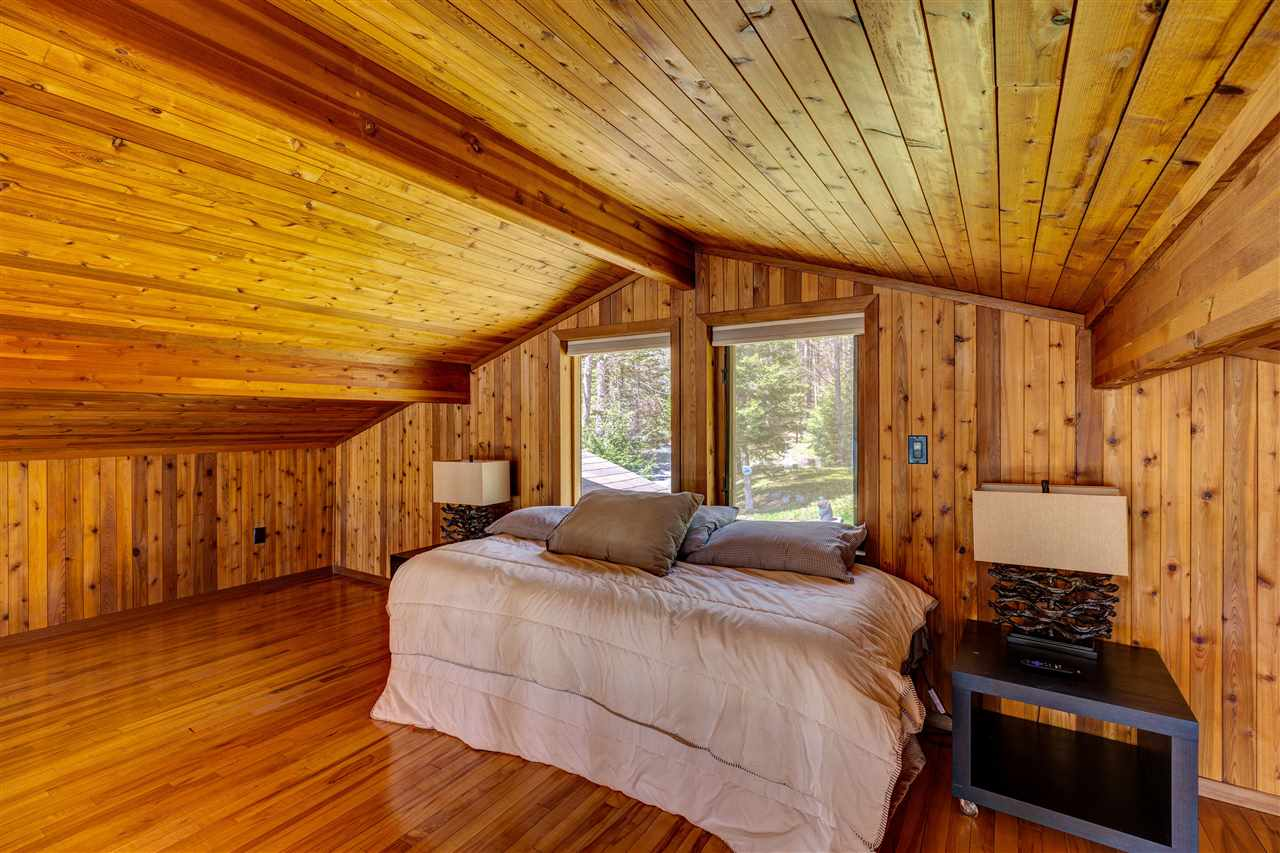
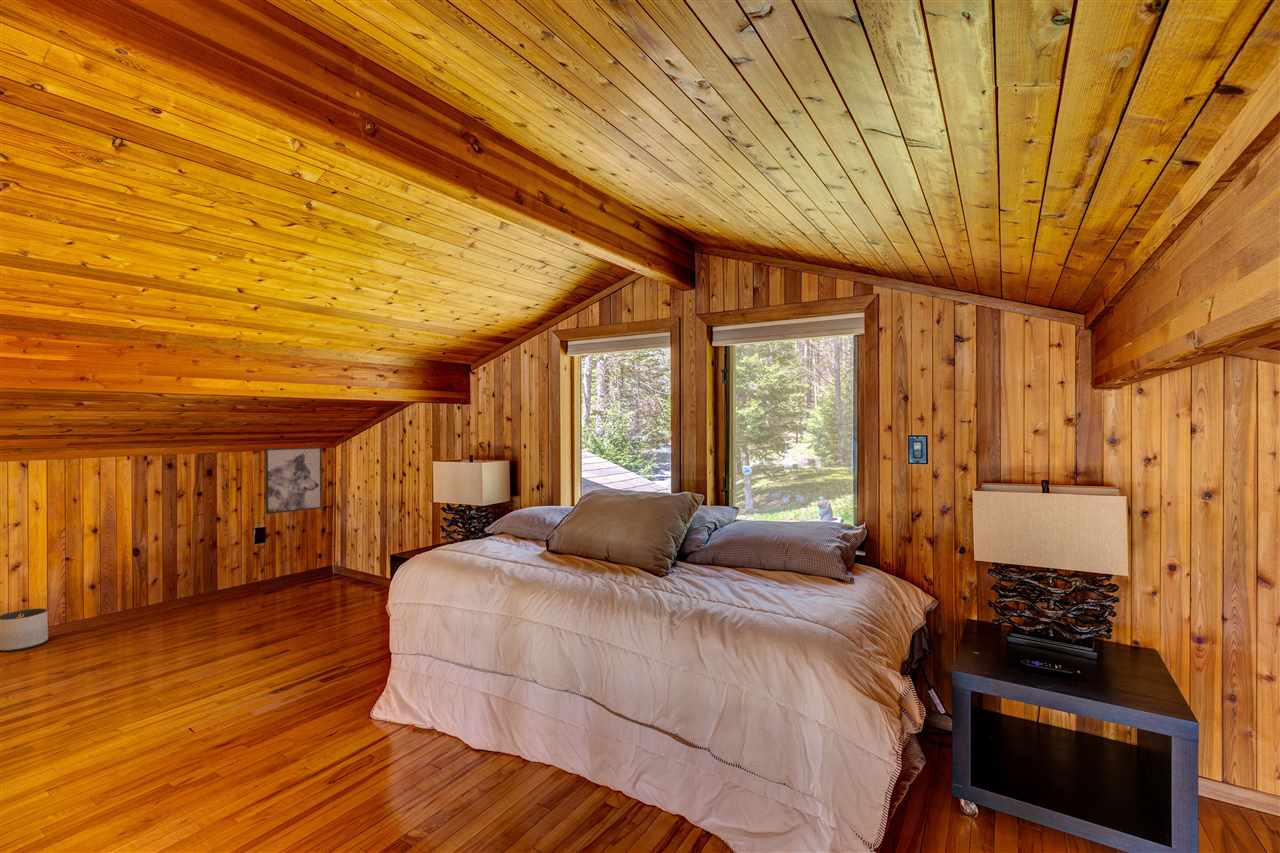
+ planter (22, 629)
+ wall art (294, 479)
